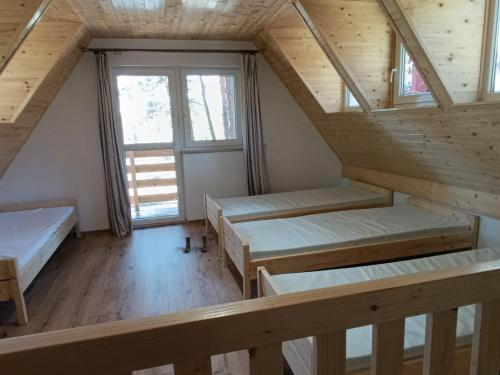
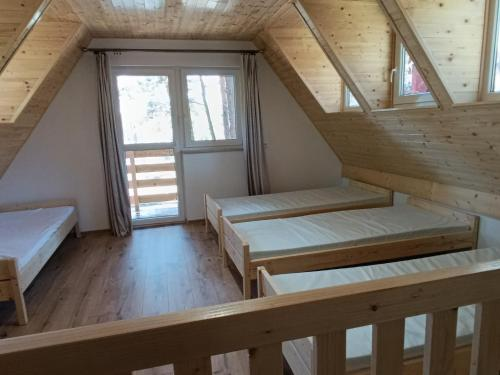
- boots (190, 244)
